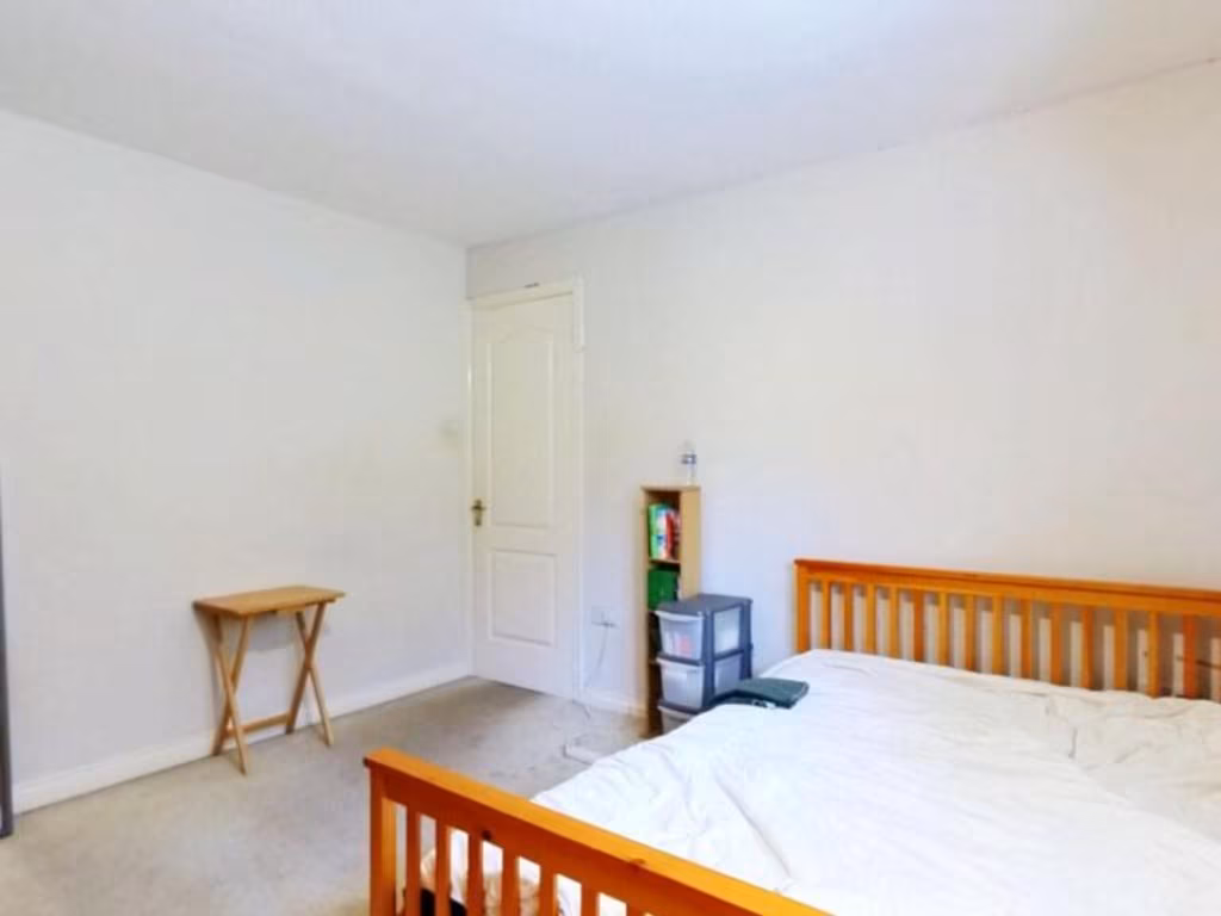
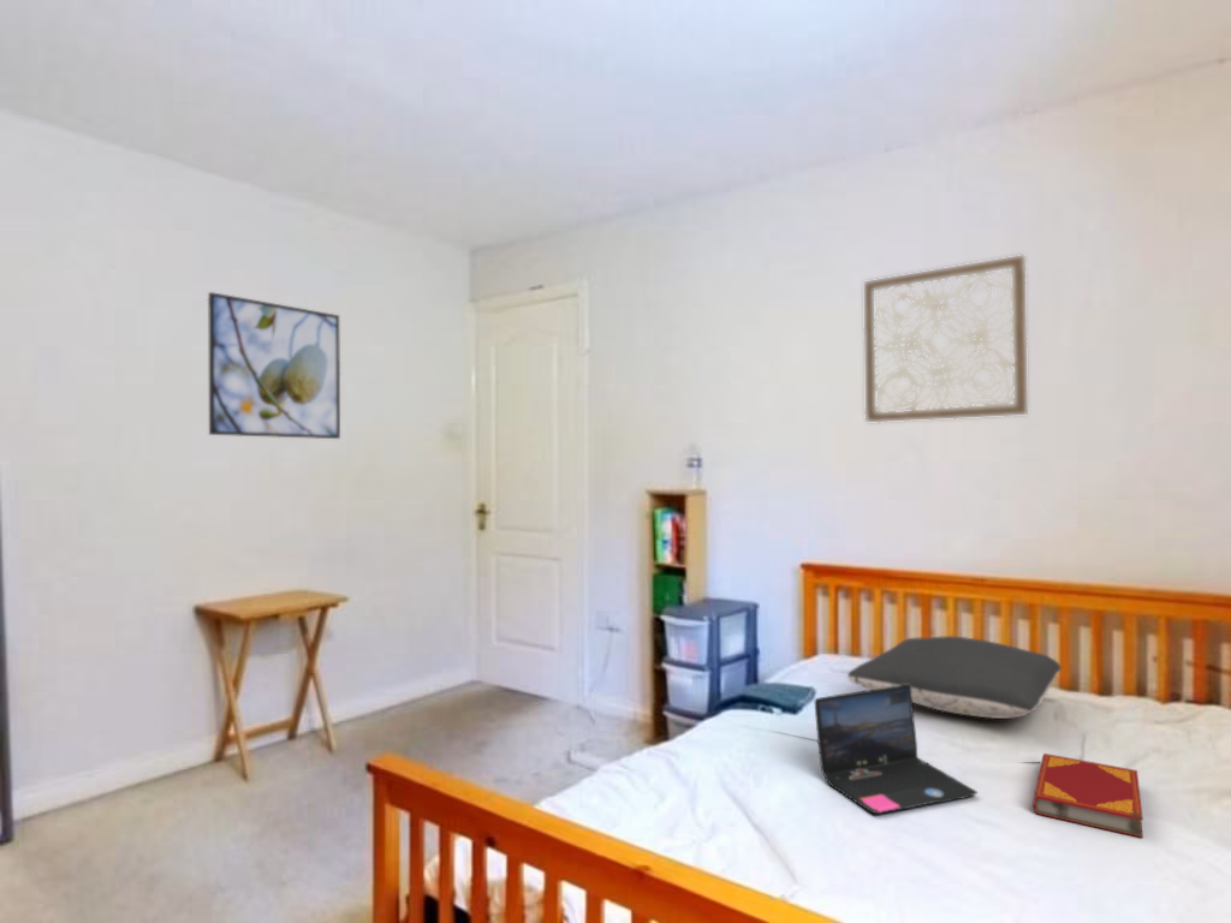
+ wall art (944, 347)
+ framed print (278, 370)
+ hardback book (1087, 791)
+ pillow (956, 671)
+ laptop (893, 745)
